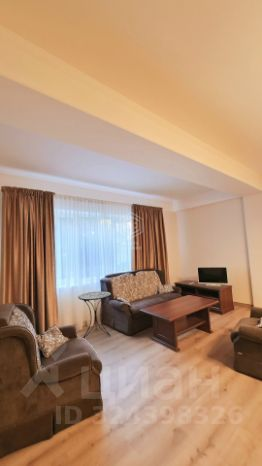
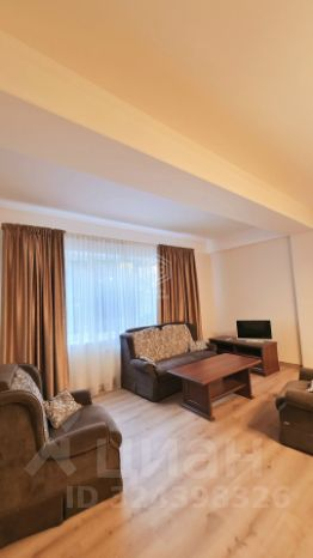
- side table (95, 314)
